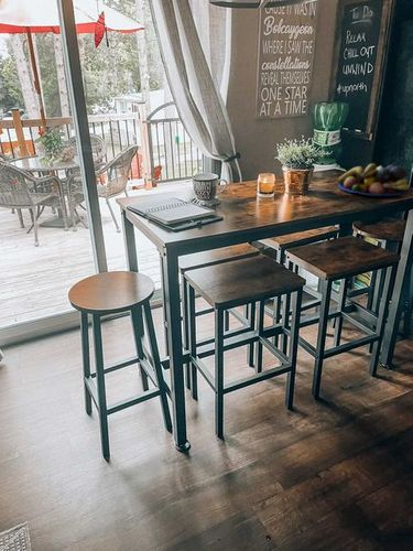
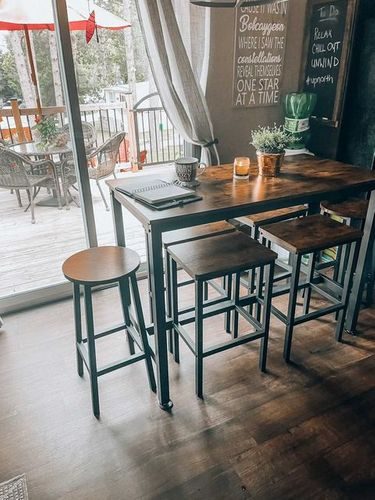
- fruit bowl (374, 175)
